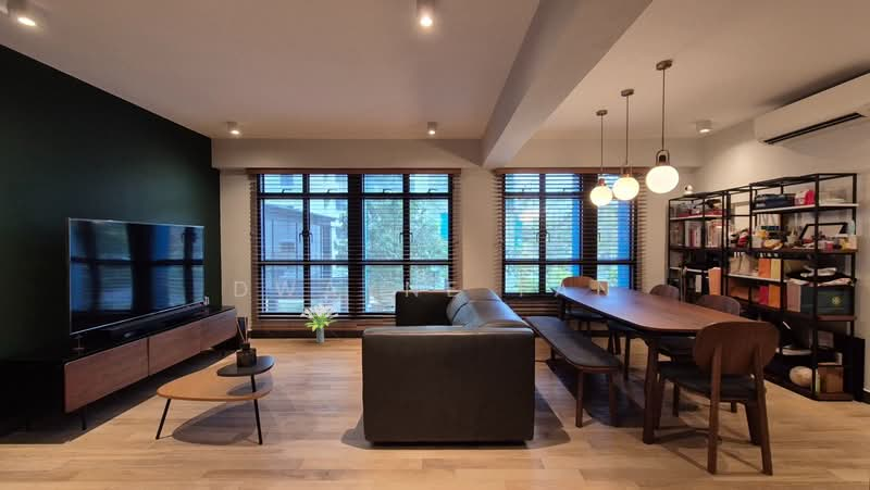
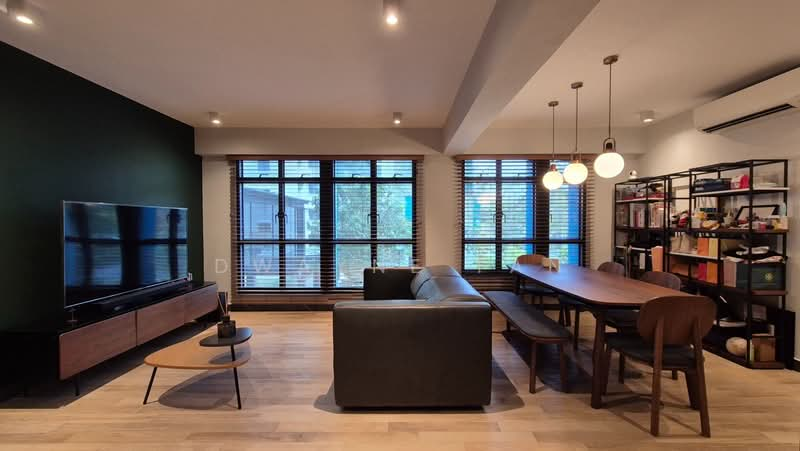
- potted plant (321, 323)
